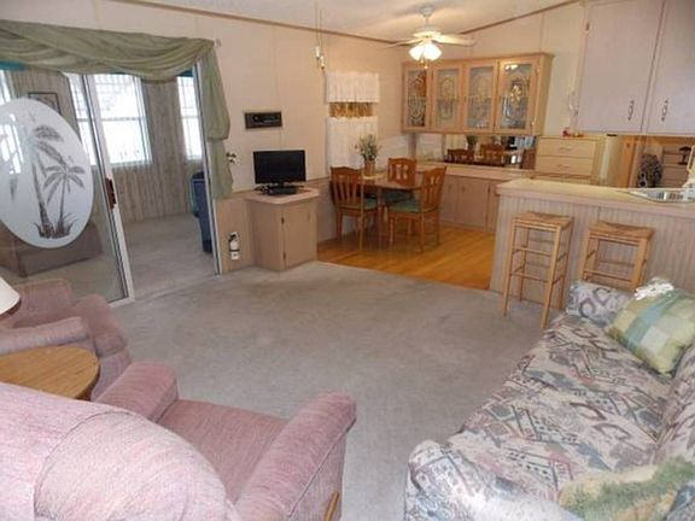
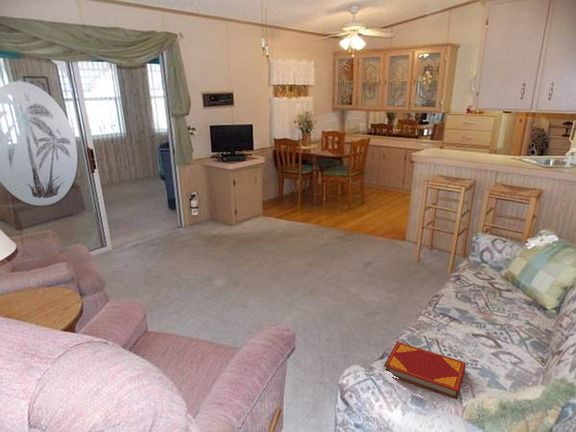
+ hardback book (424, 367)
